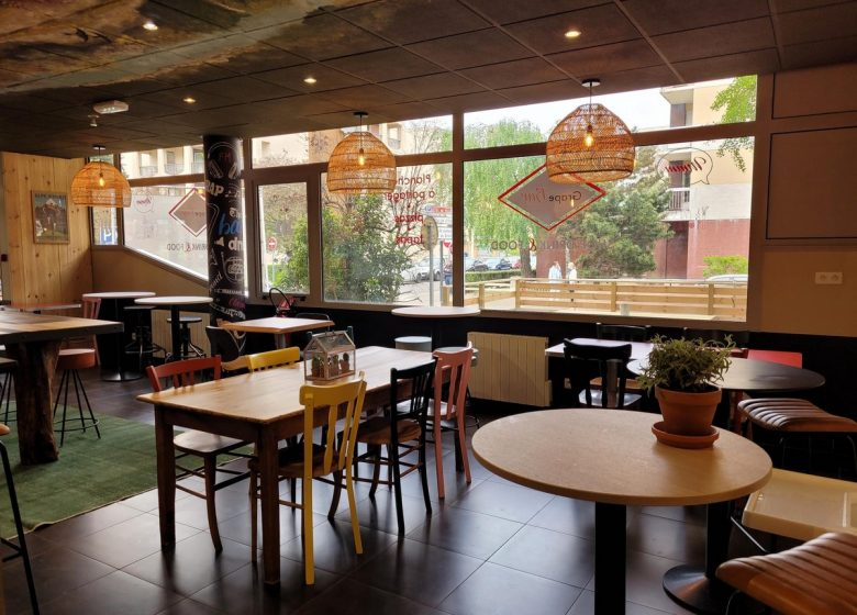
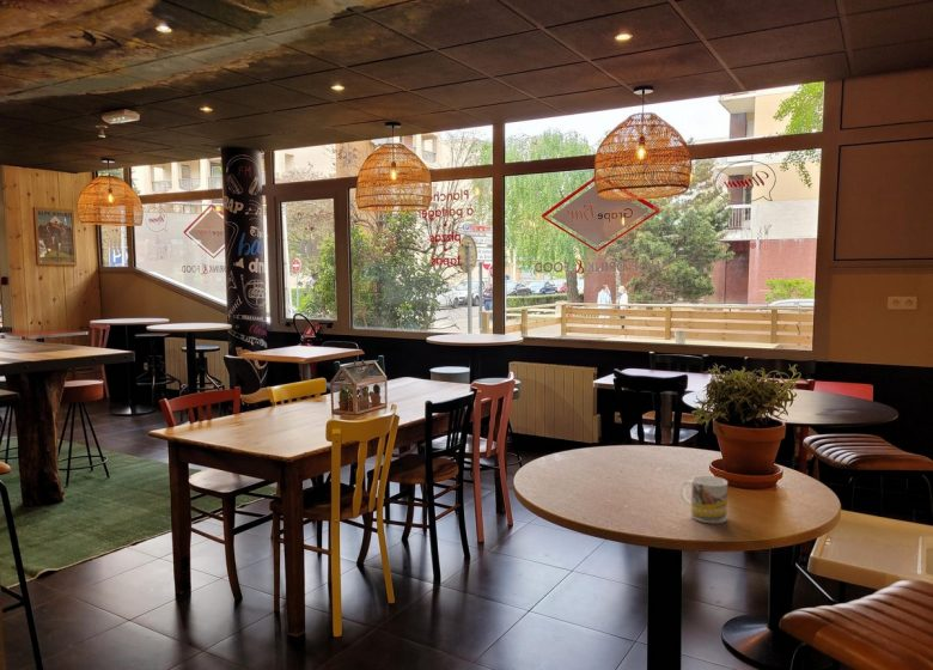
+ mug (702, 497)
